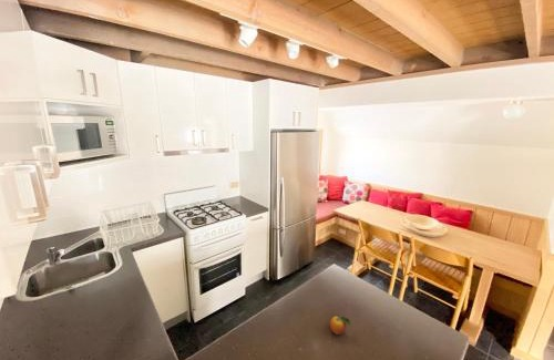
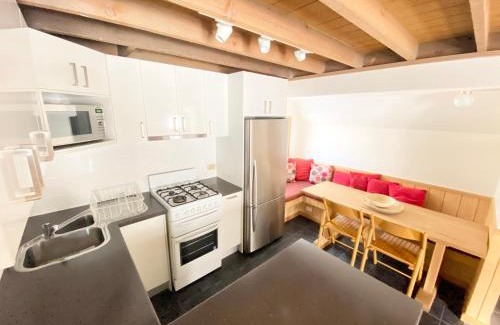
- fruit (342, 322)
